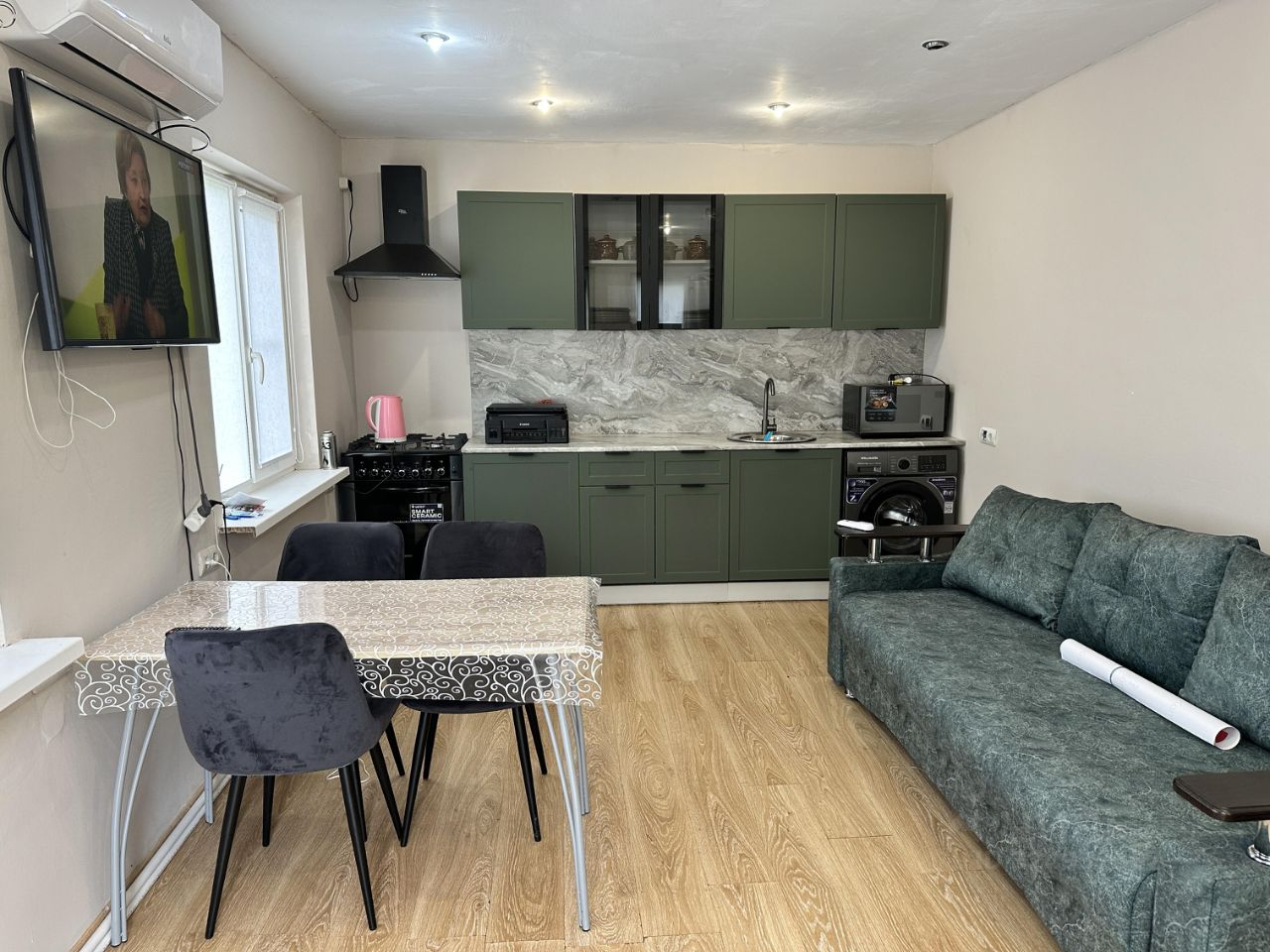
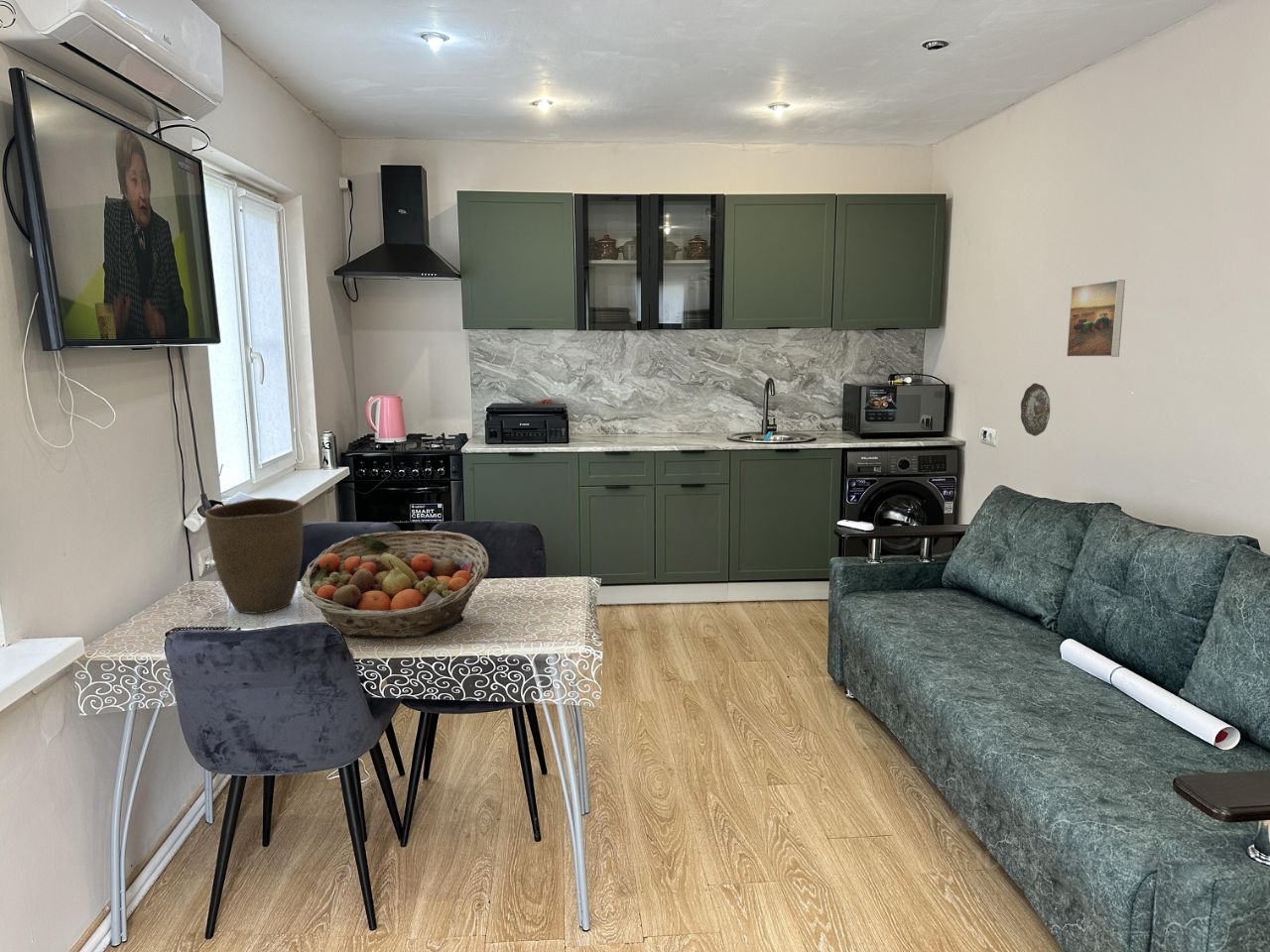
+ decorative plate (1037, 410)
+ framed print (1093, 319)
+ fruit basket (397, 582)
+ vase (258, 556)
